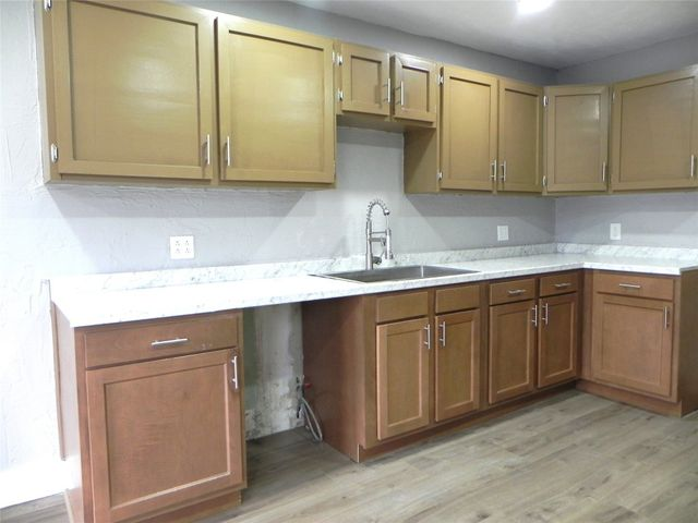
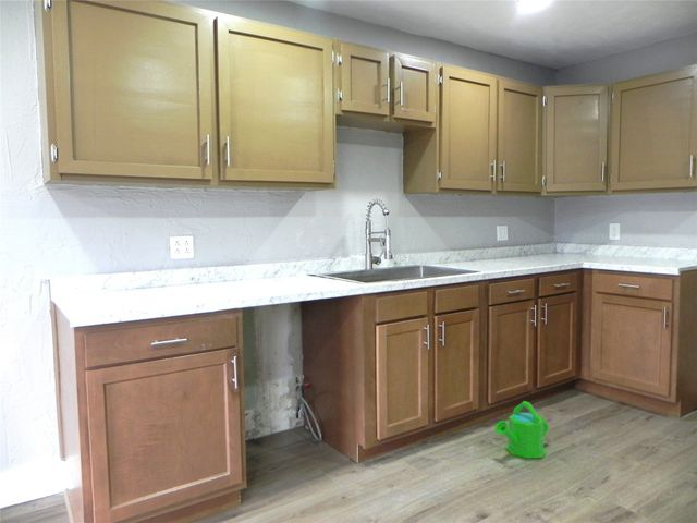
+ watering can (523, 426)
